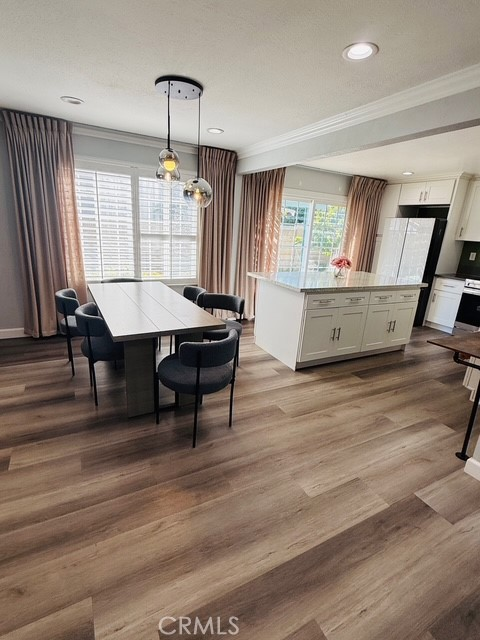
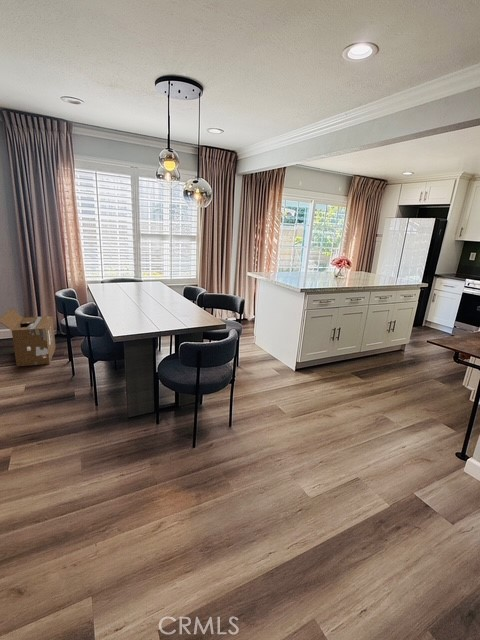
+ cardboard box (29, 335)
